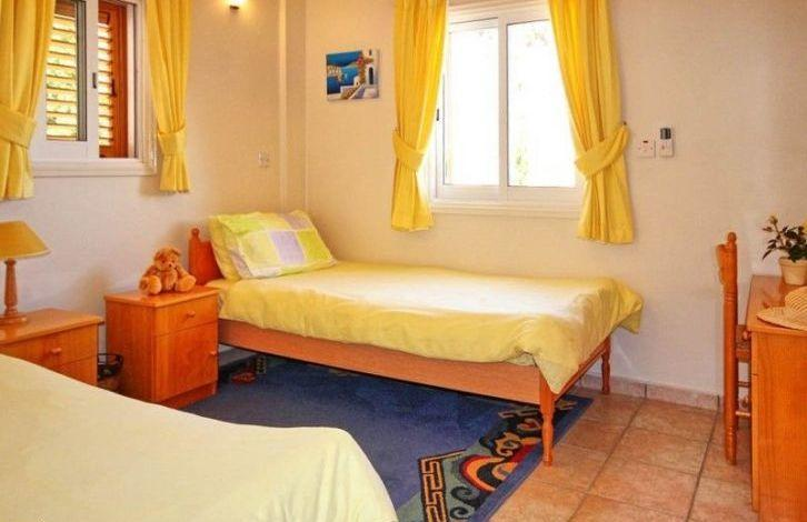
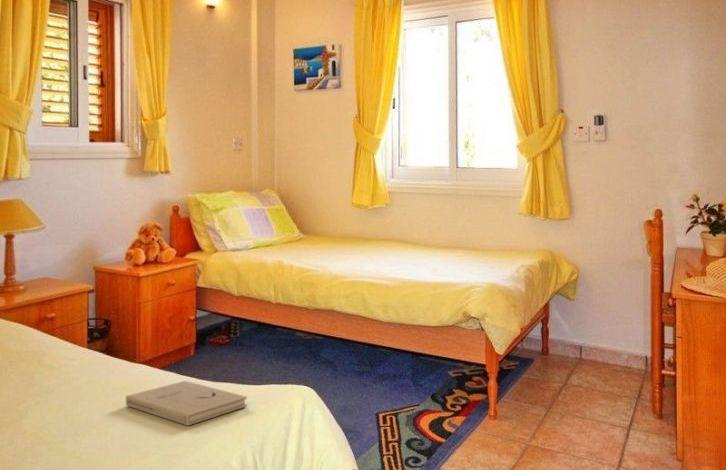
+ book (186, 401)
